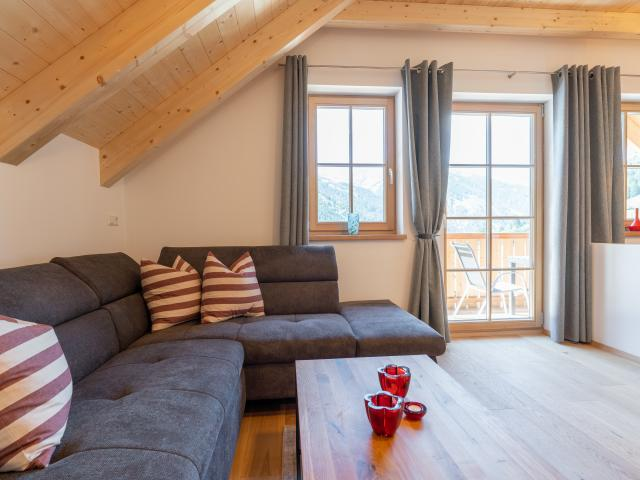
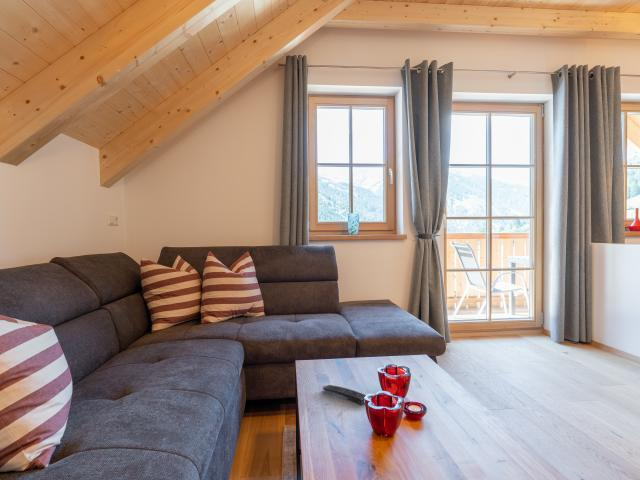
+ remote control (343, 392)
